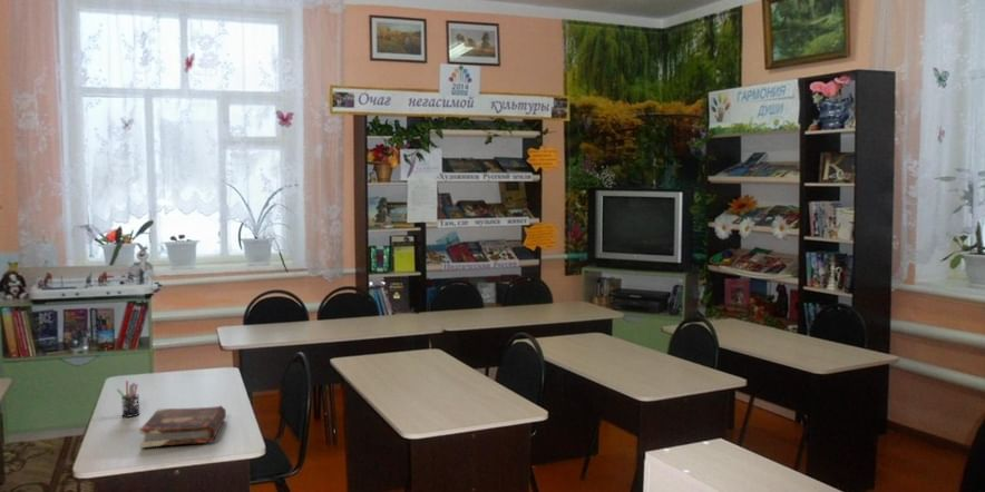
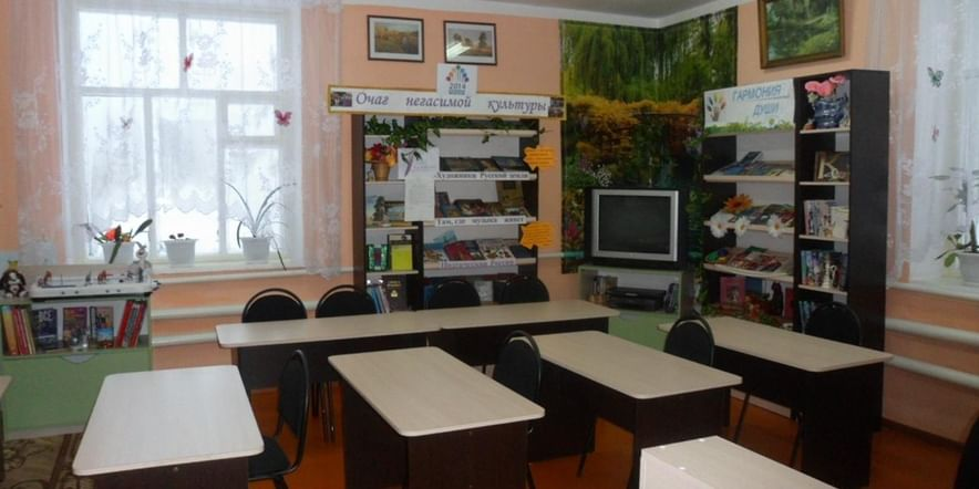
- book (185, 425)
- pen holder (128, 398)
